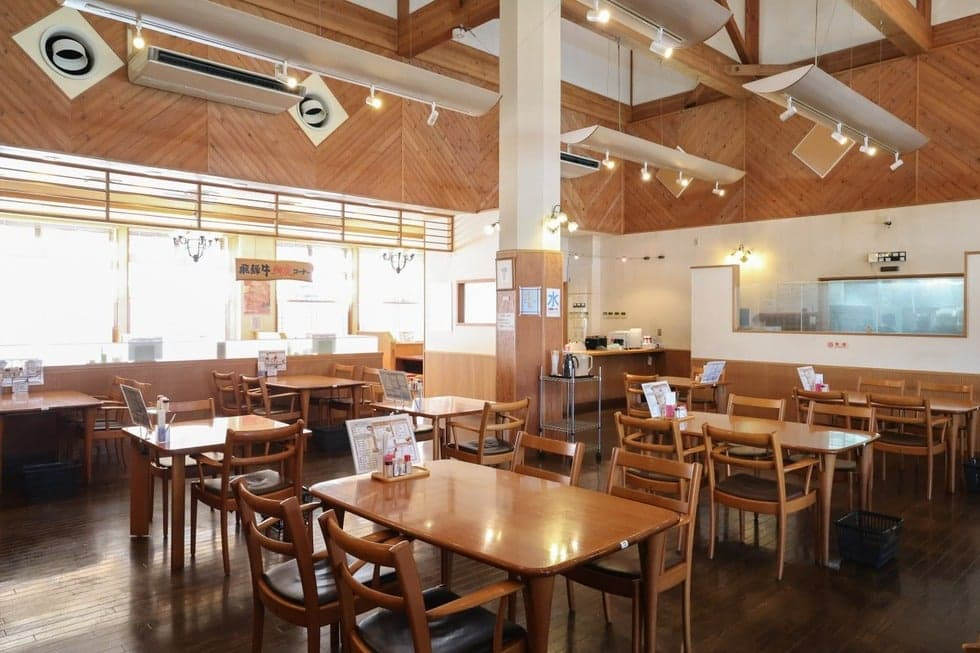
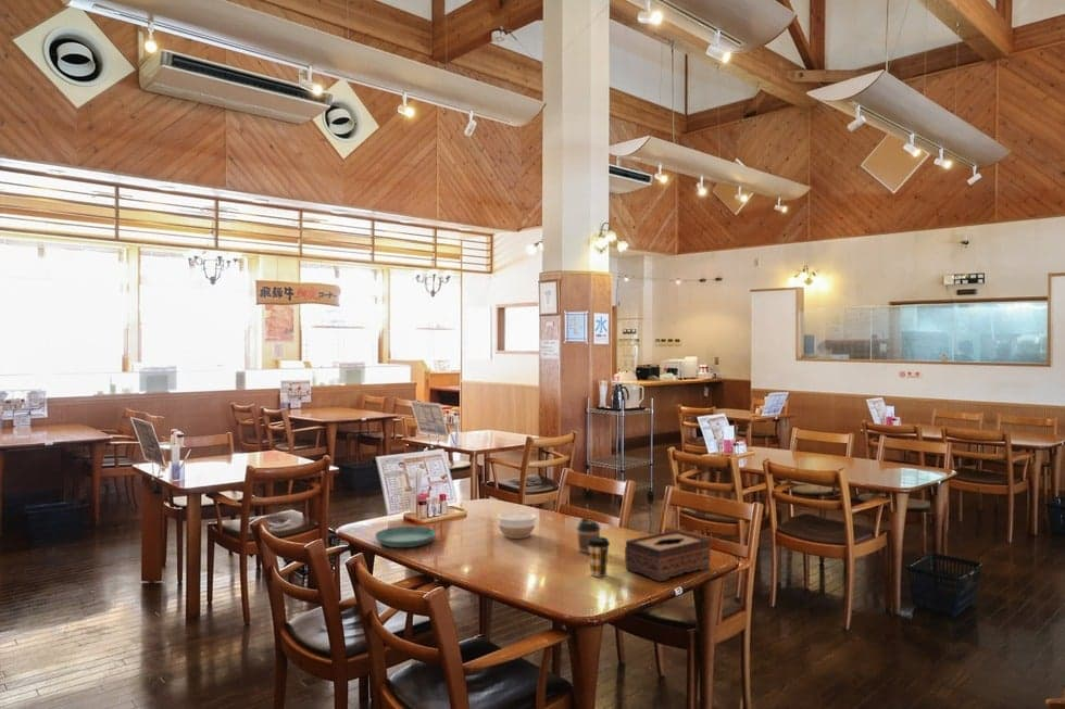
+ coffee cup (588, 534)
+ coffee cup (598, 556)
+ tissue box (667, 554)
+ saucer (405, 536)
+ bowl (516, 524)
